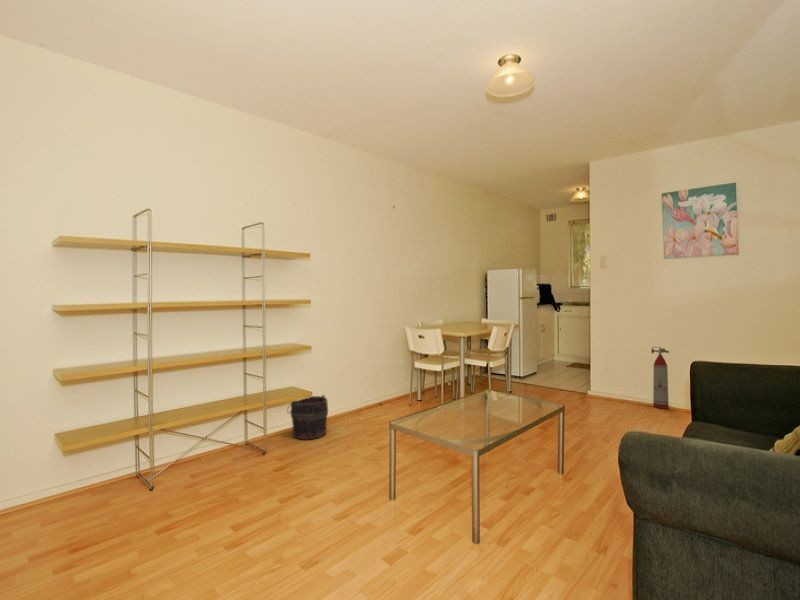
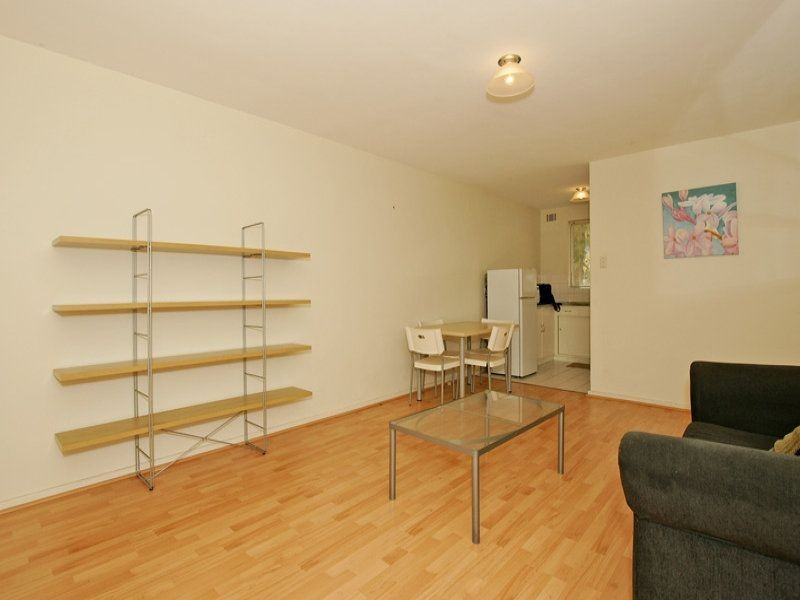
- fire extinguisher (660, 377)
- bucket (309, 415)
